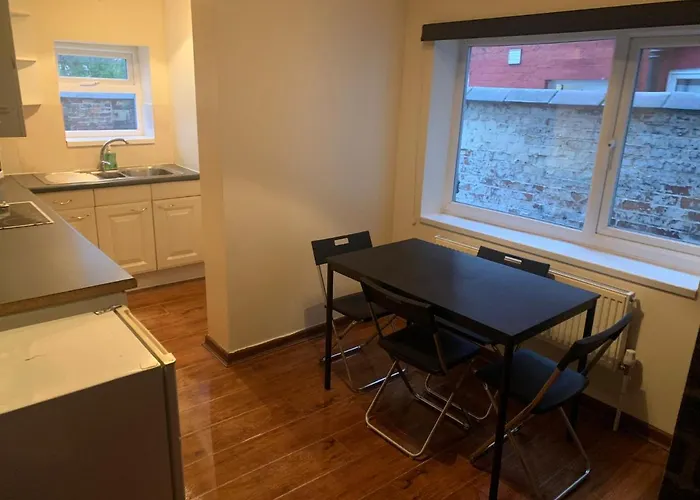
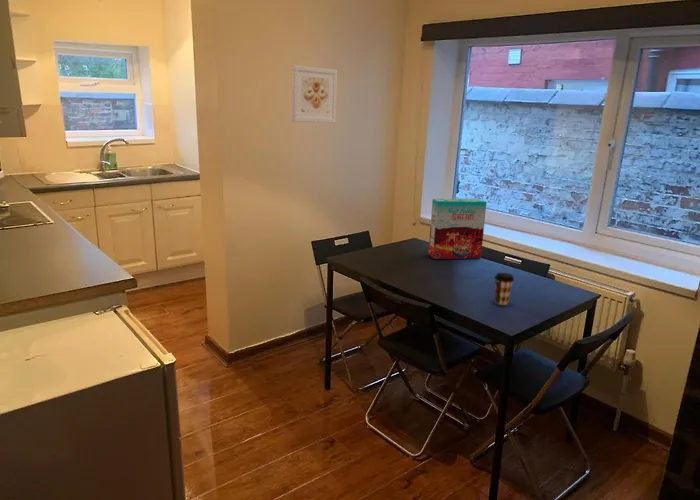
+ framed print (315, 95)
+ coffee cup (503, 289)
+ cereal box (456, 228)
